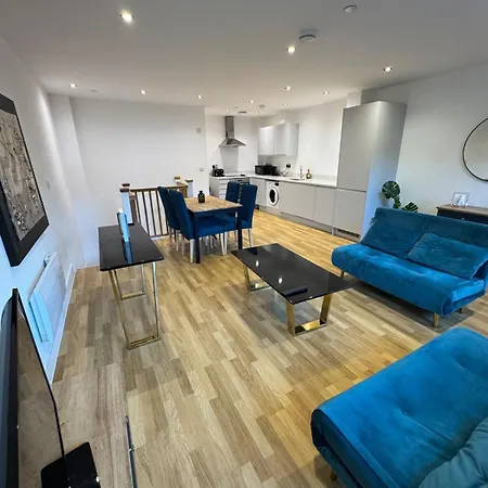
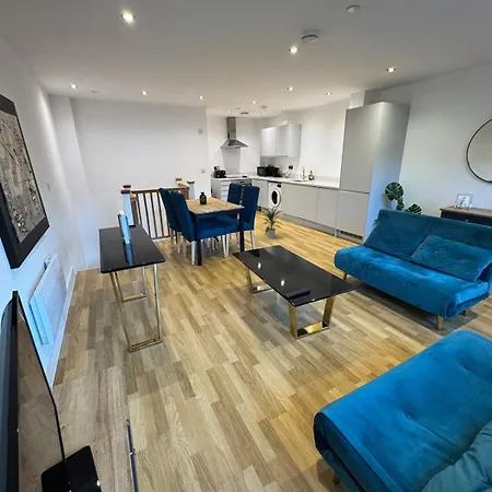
+ indoor plant (270, 221)
